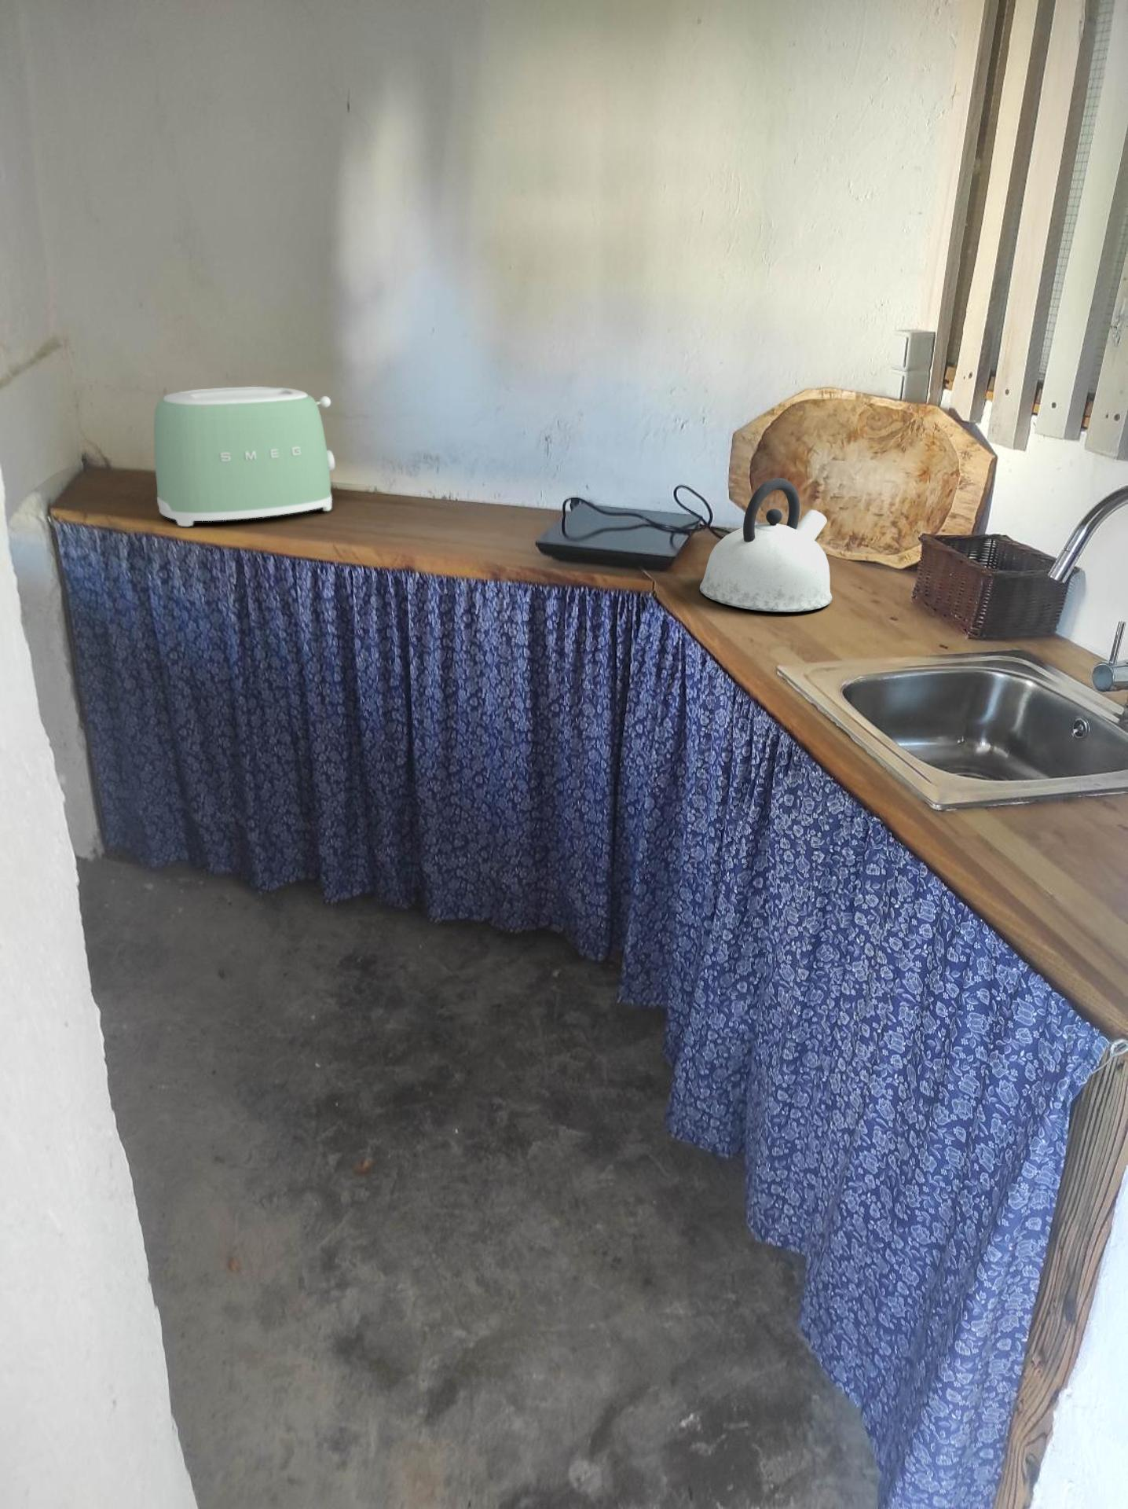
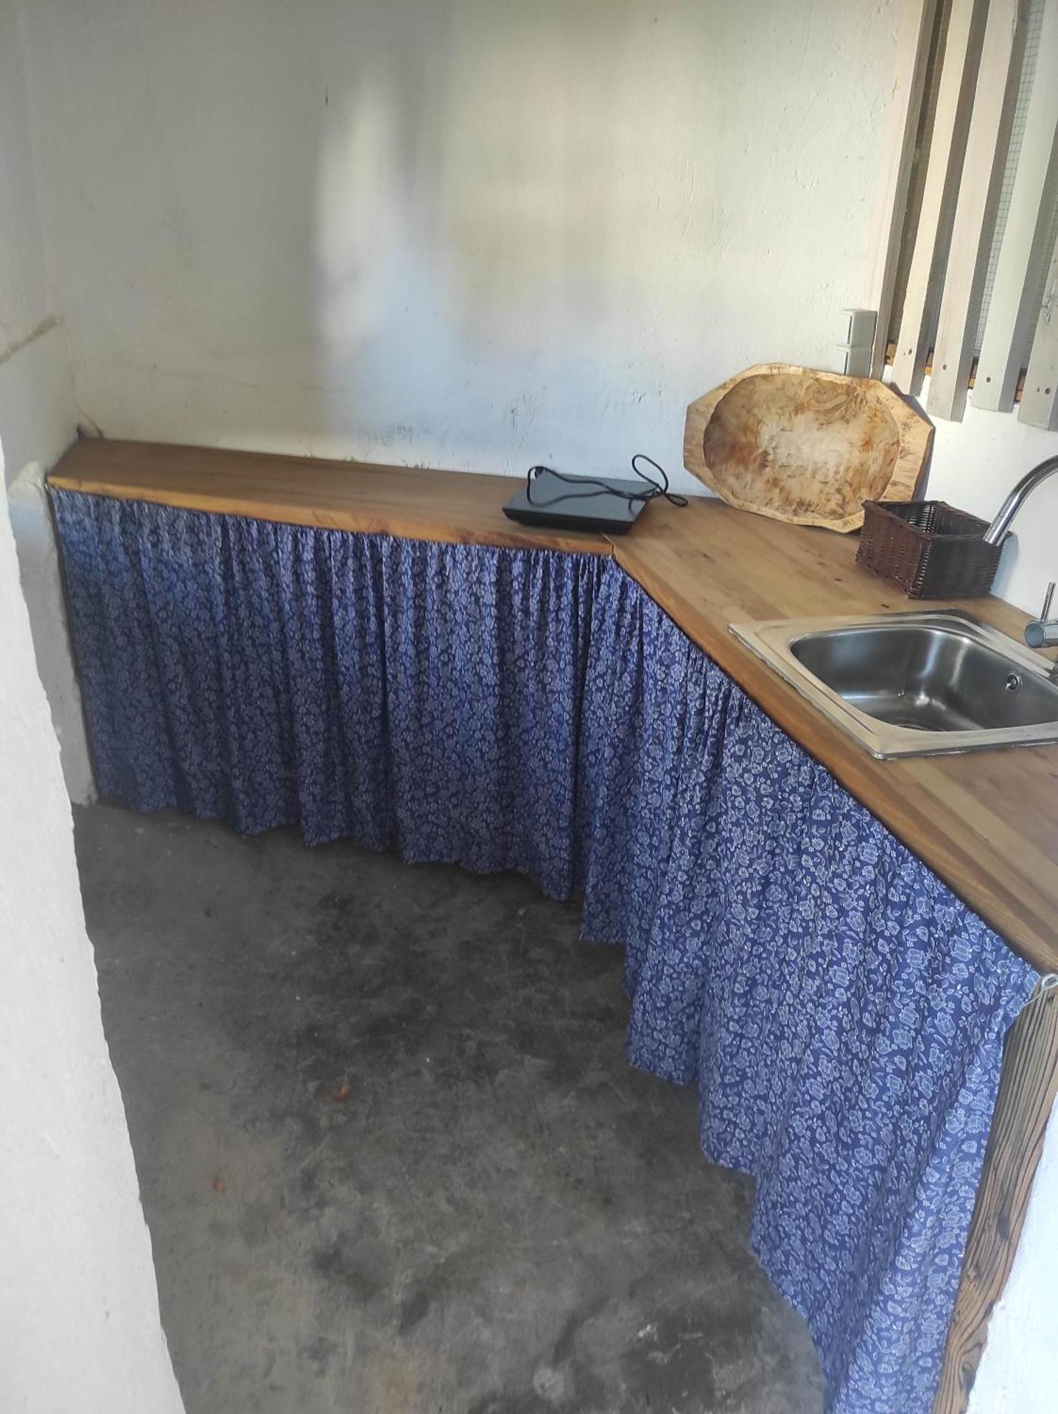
- kettle (775, 536)
- toaster (242, 452)
